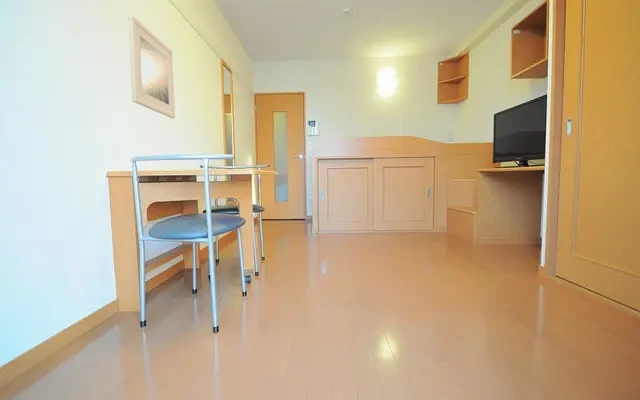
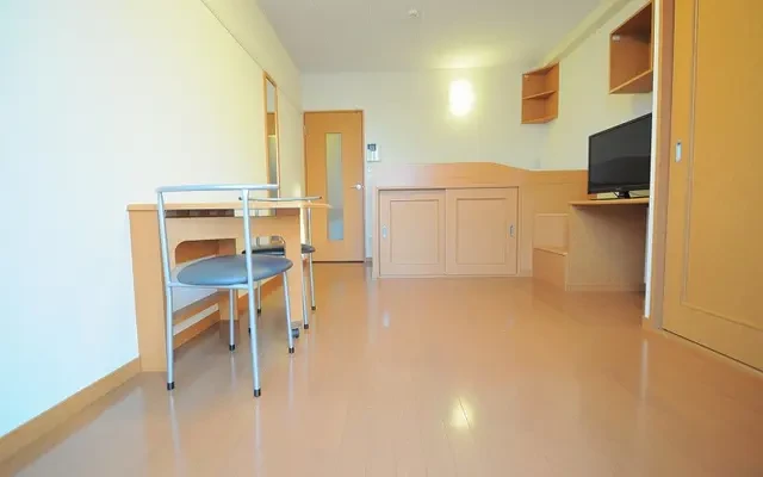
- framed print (154, 73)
